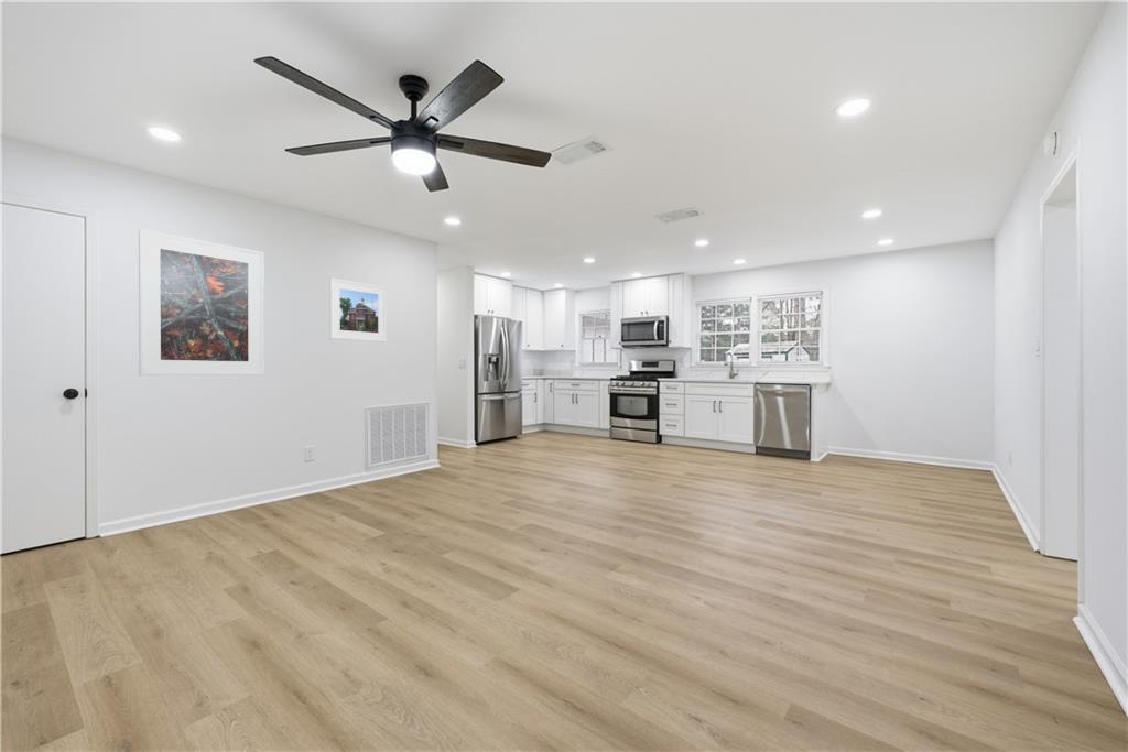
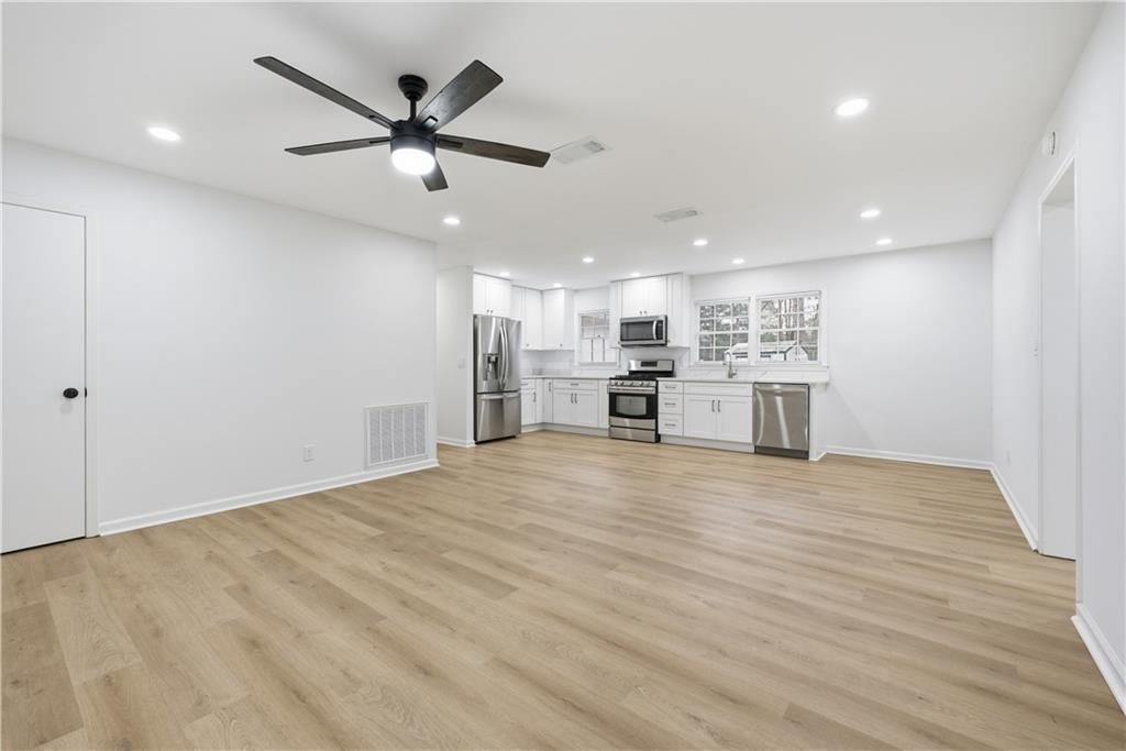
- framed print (359, 312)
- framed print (206, 308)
